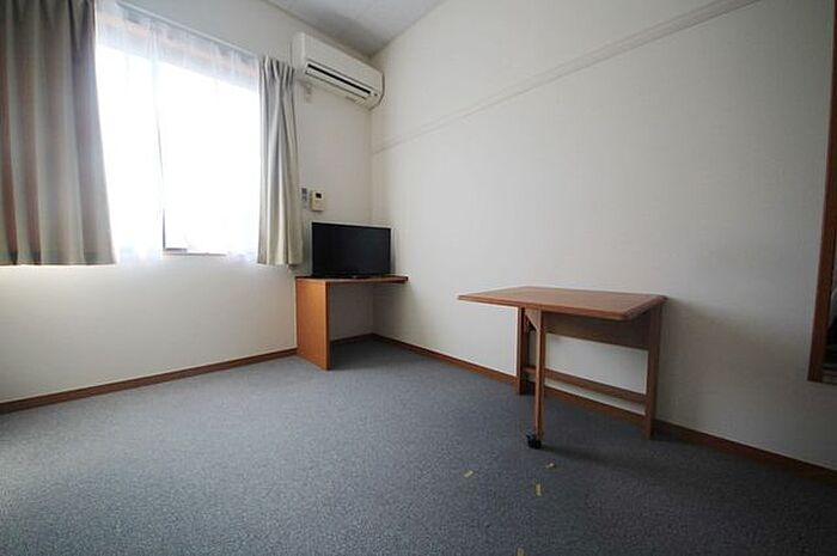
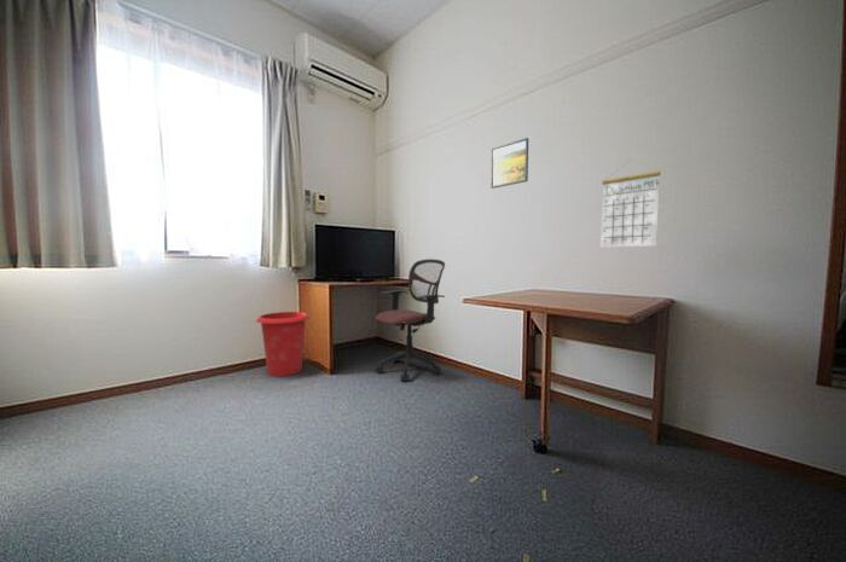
+ office chair (411, 314)
+ waste bin (284, 342)
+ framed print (509, 164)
+ calendar (628, 203)
